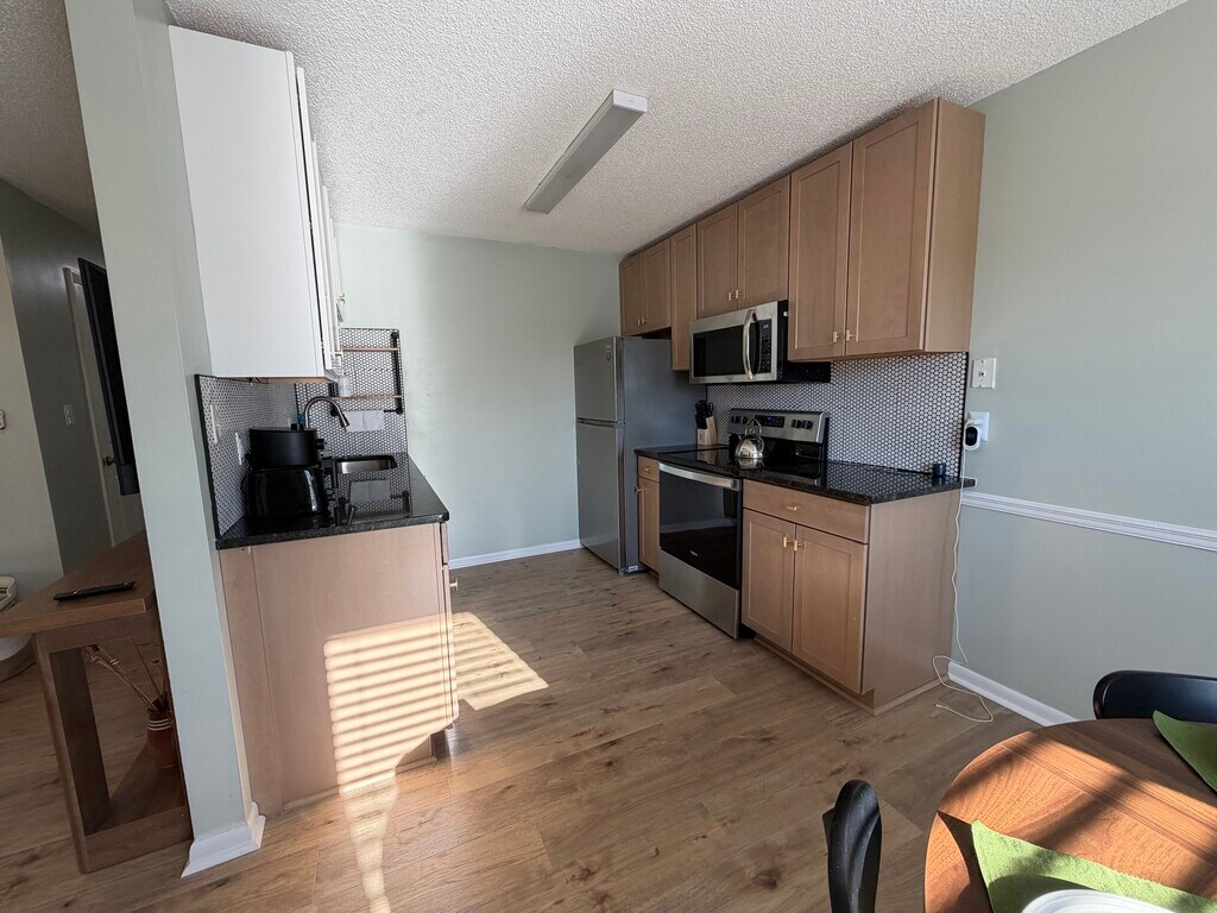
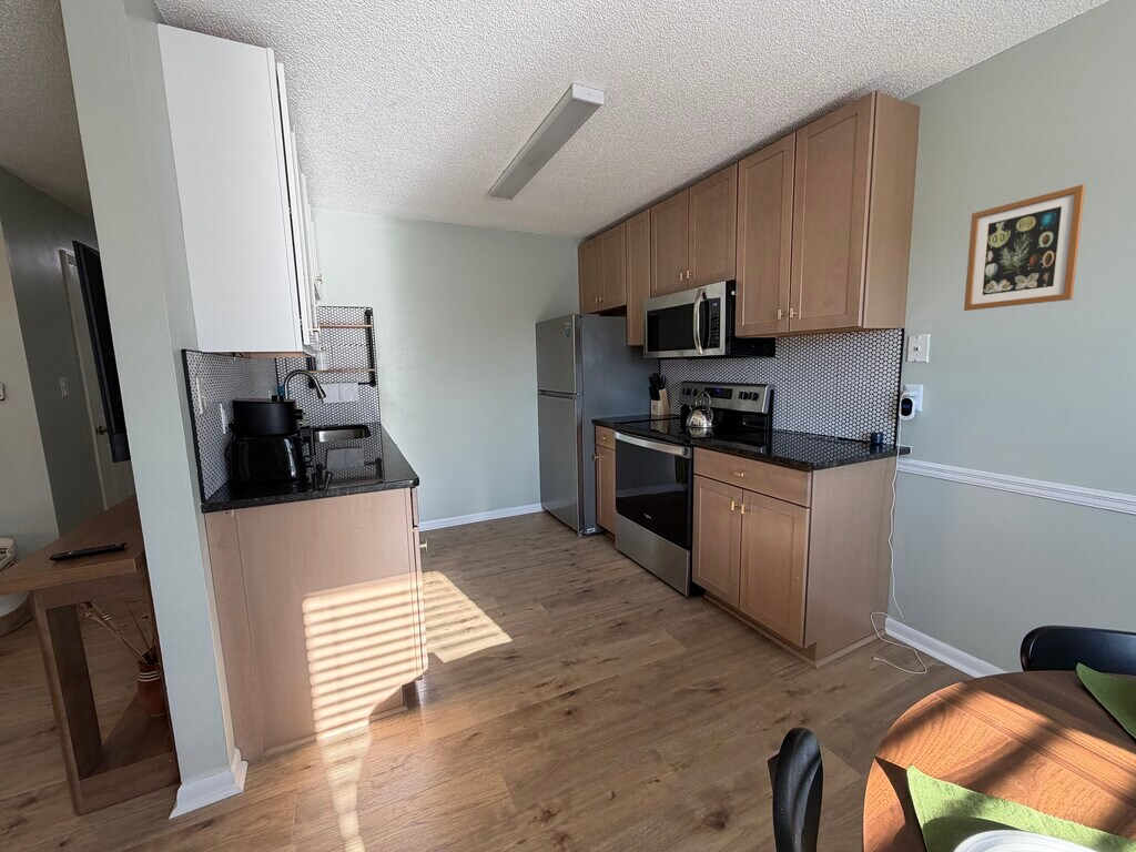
+ wall art (1018, 253)
